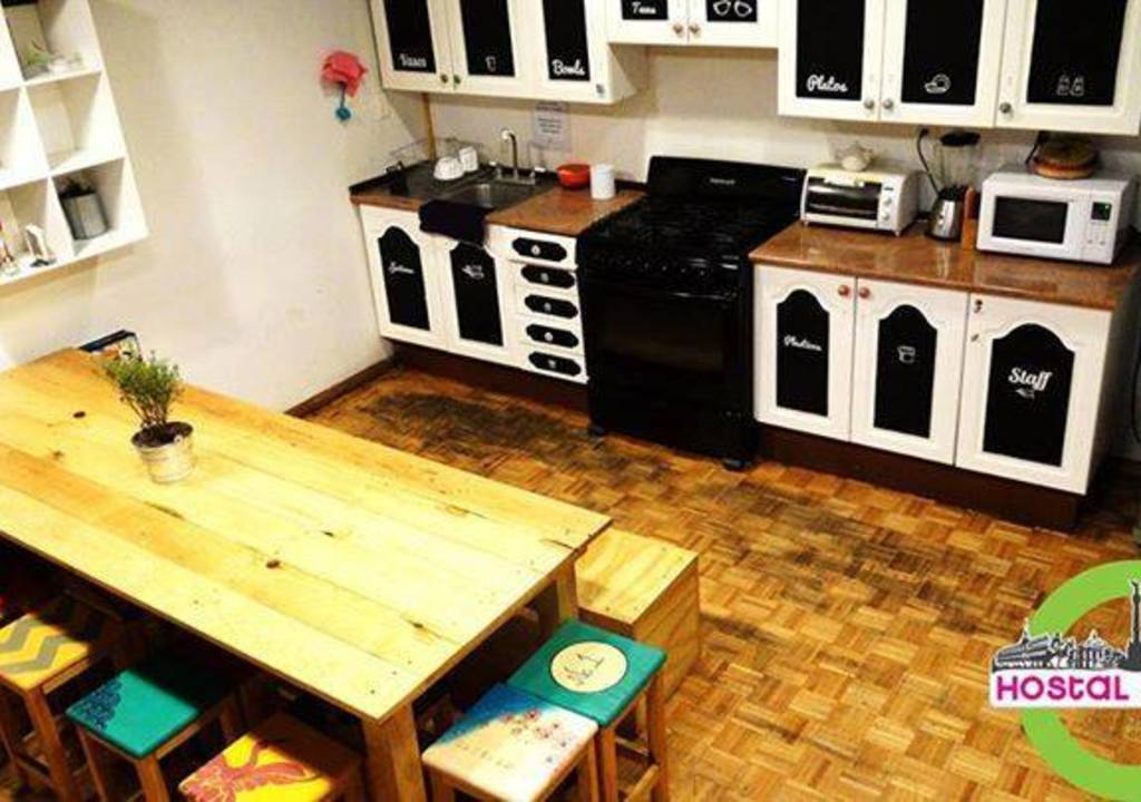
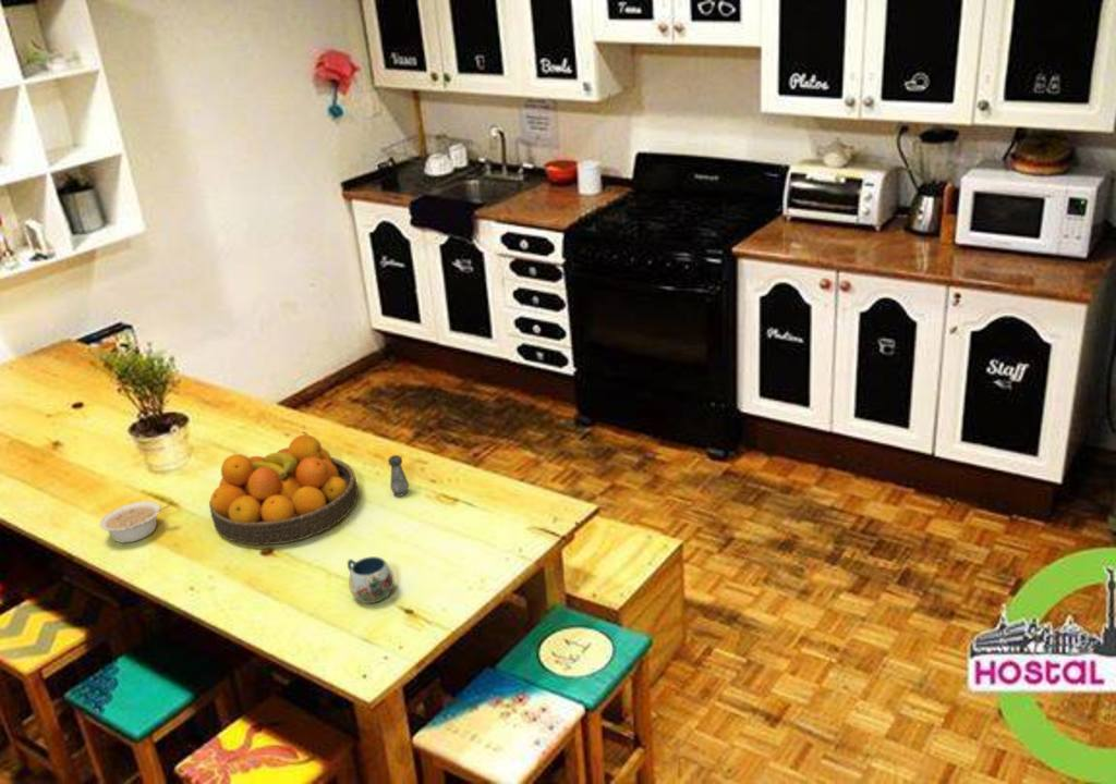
+ fruit bowl (280, 479)
+ mug (366, 577)
+ salt shaker (398, 475)
+ legume (134, 520)
